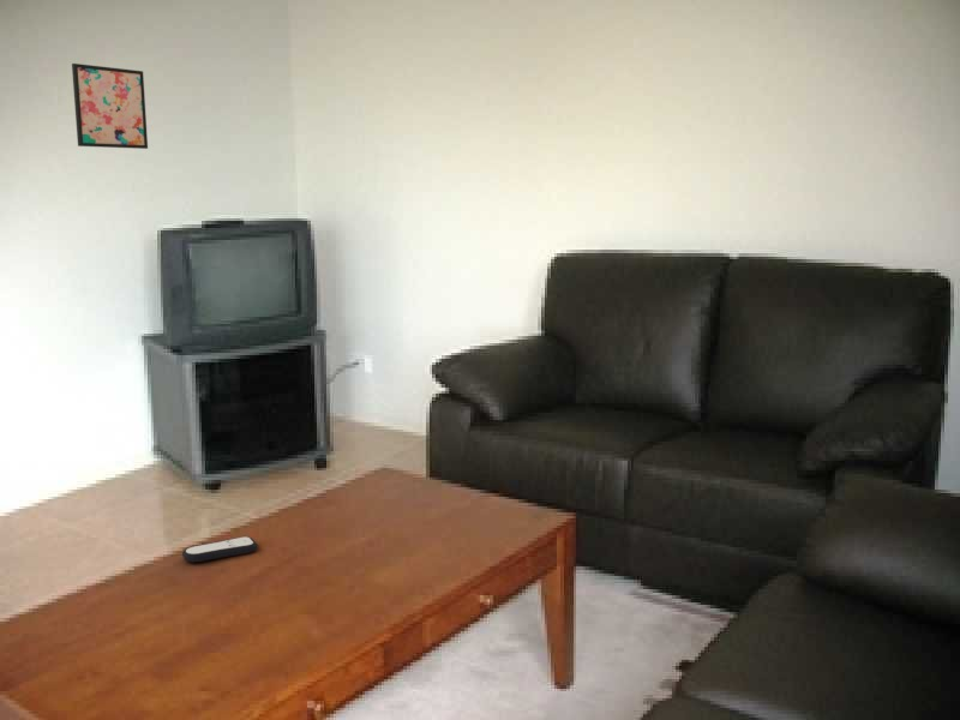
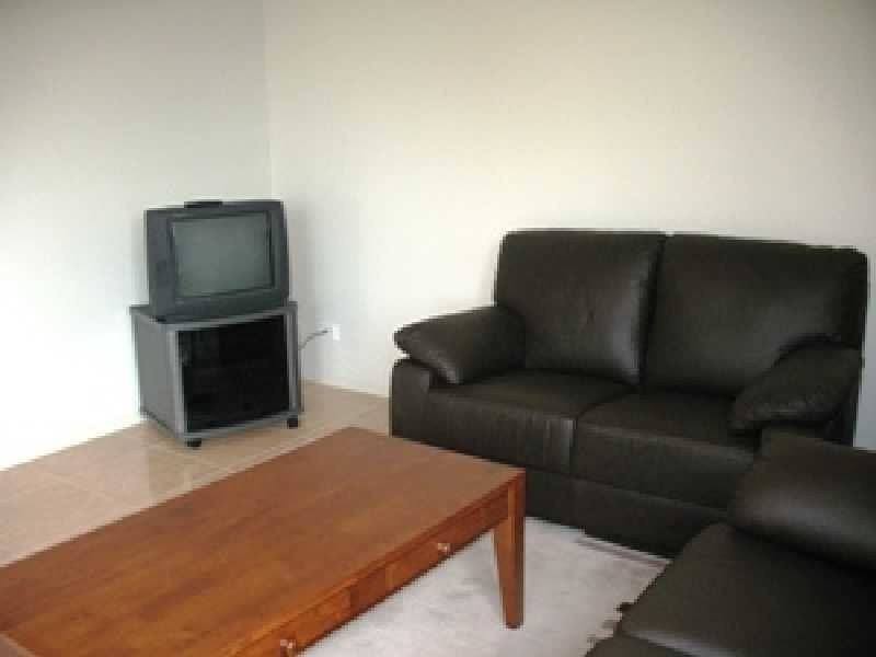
- remote control (220, 548)
- wall art (110, 107)
